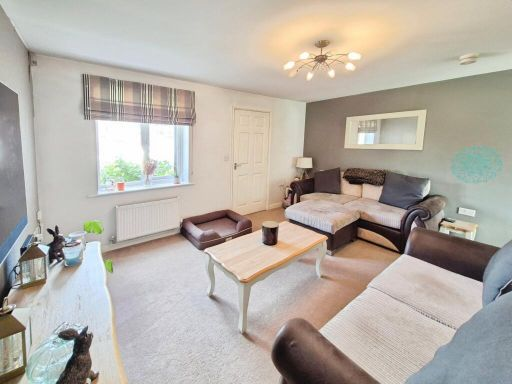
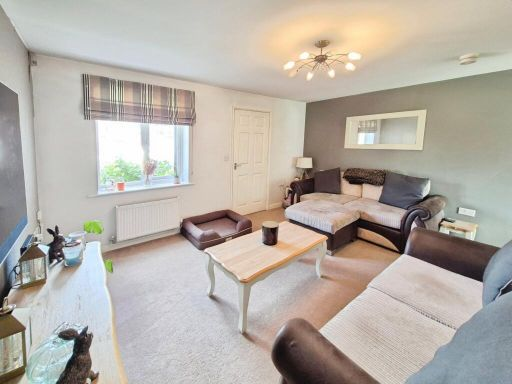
- wall decoration (475, 165)
